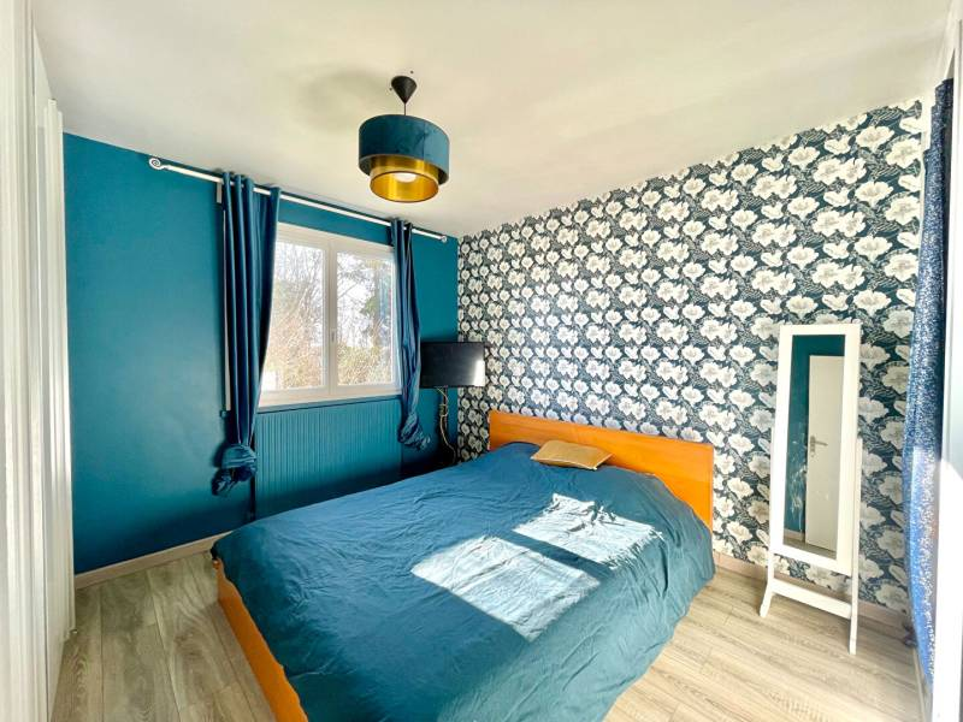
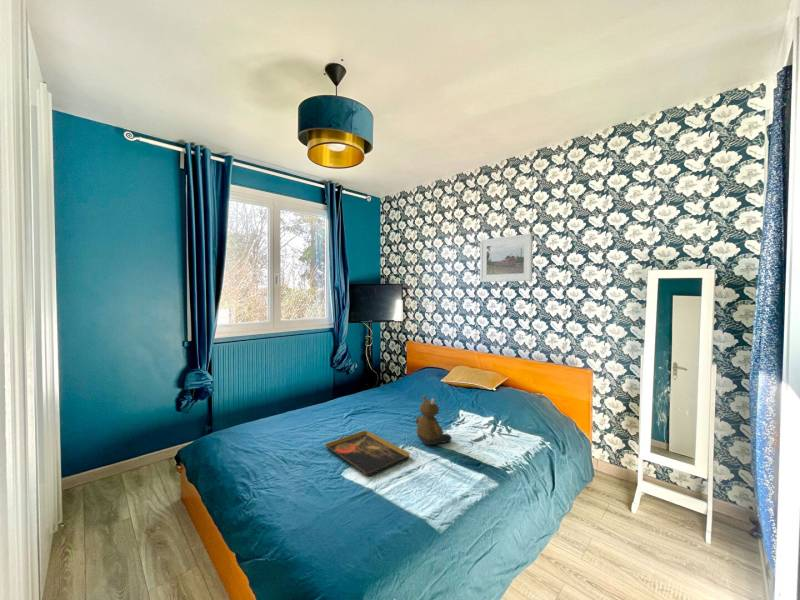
+ bear (433, 418)
+ decorative tray (366, 450)
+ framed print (504, 259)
